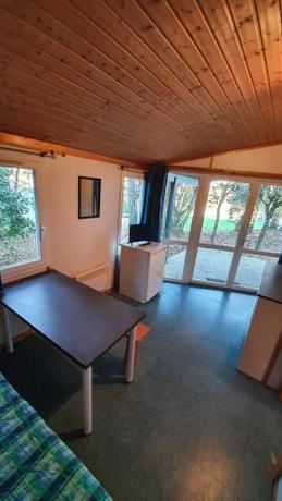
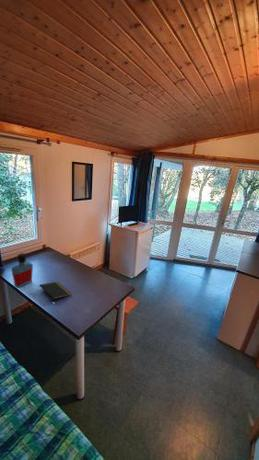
+ bottle (22, 269)
+ notepad (55, 289)
